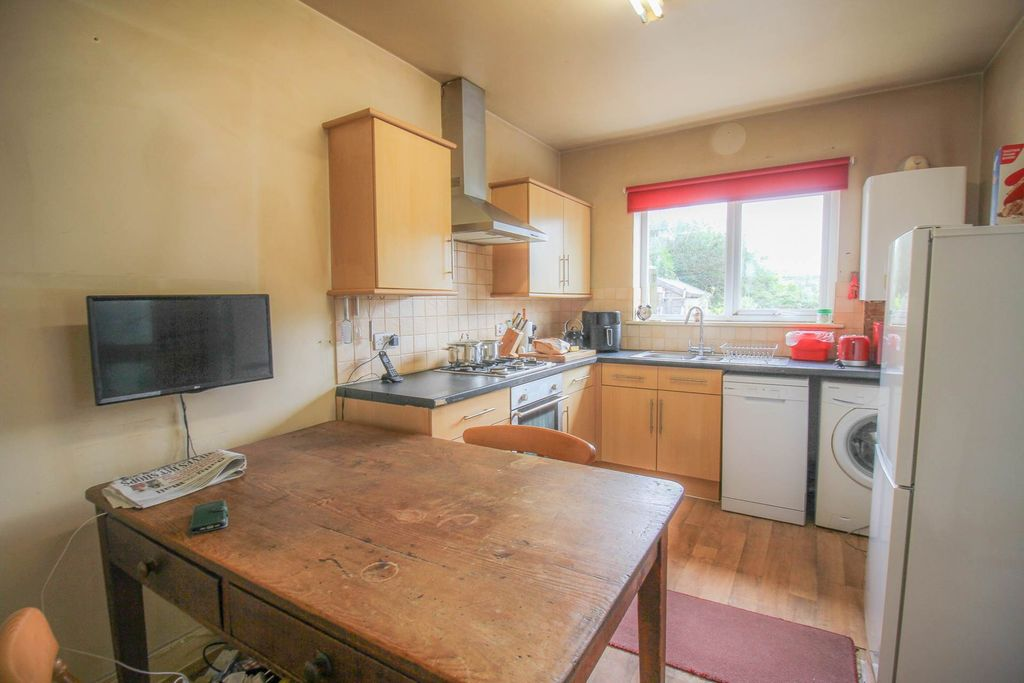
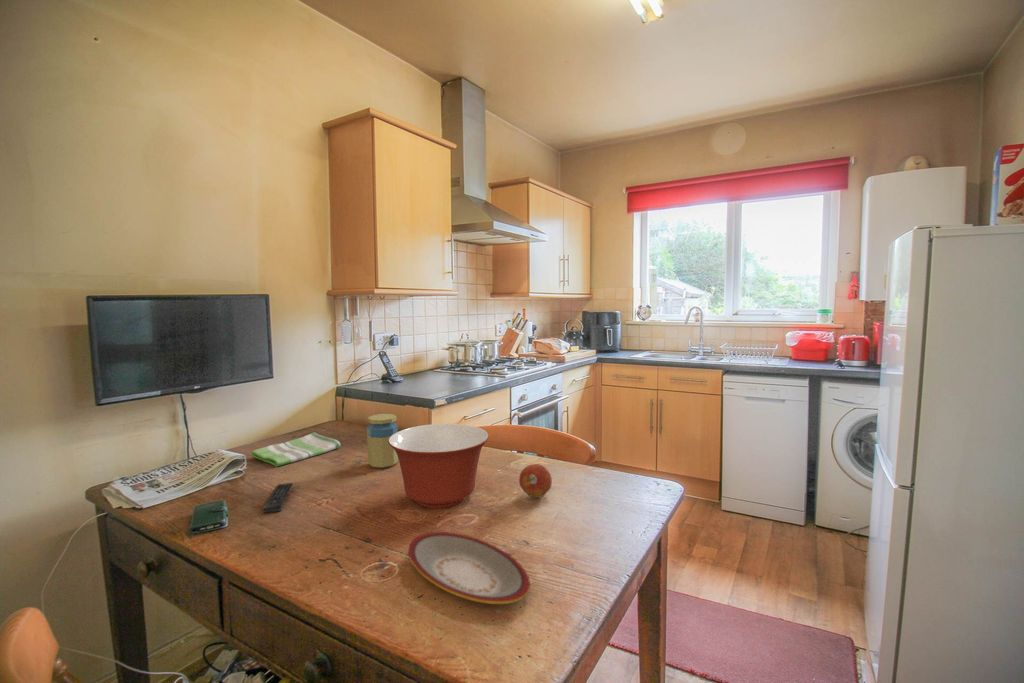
+ plate (465, 568)
+ mixing bowl (439, 467)
+ fruit (535, 481)
+ jar (382, 440)
+ remote control (279, 495)
+ dish towel (297, 448)
